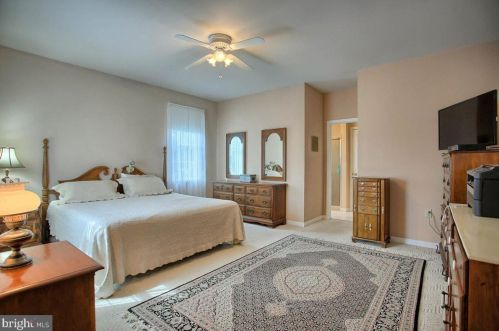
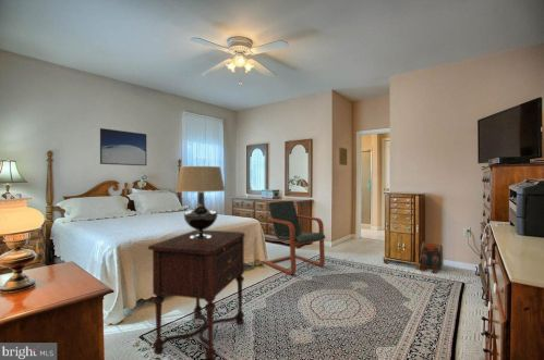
+ backpack (431, 256)
+ armchair (294, 234)
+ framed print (124, 148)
+ table lamp (201, 201)
+ side table (203, 287)
